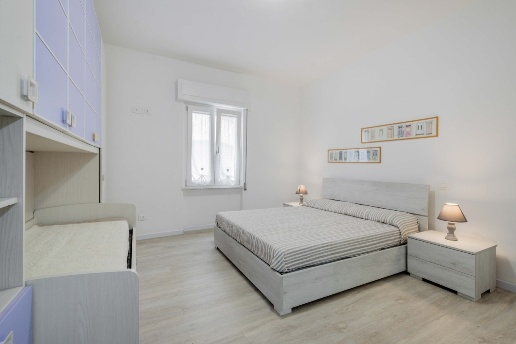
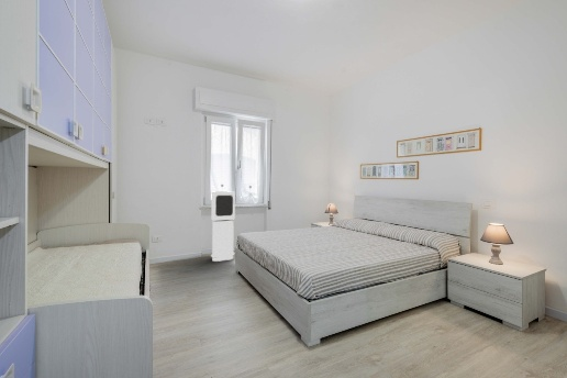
+ air purifier (221, 224)
